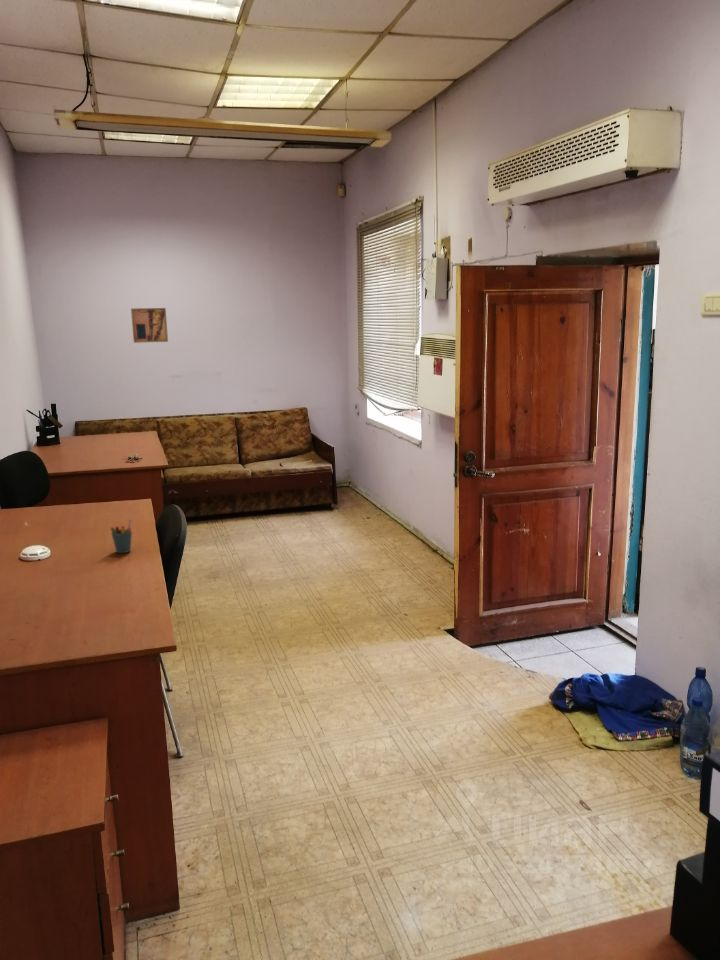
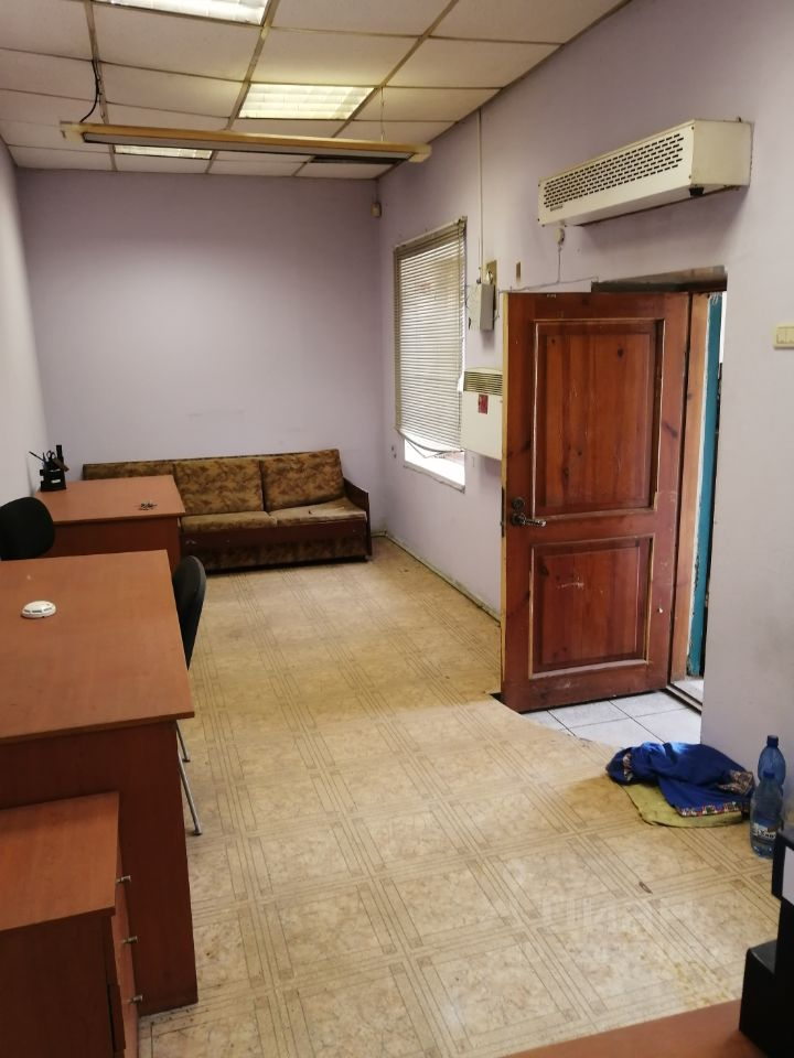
- wall art (149, 325)
- pen holder (122, 536)
